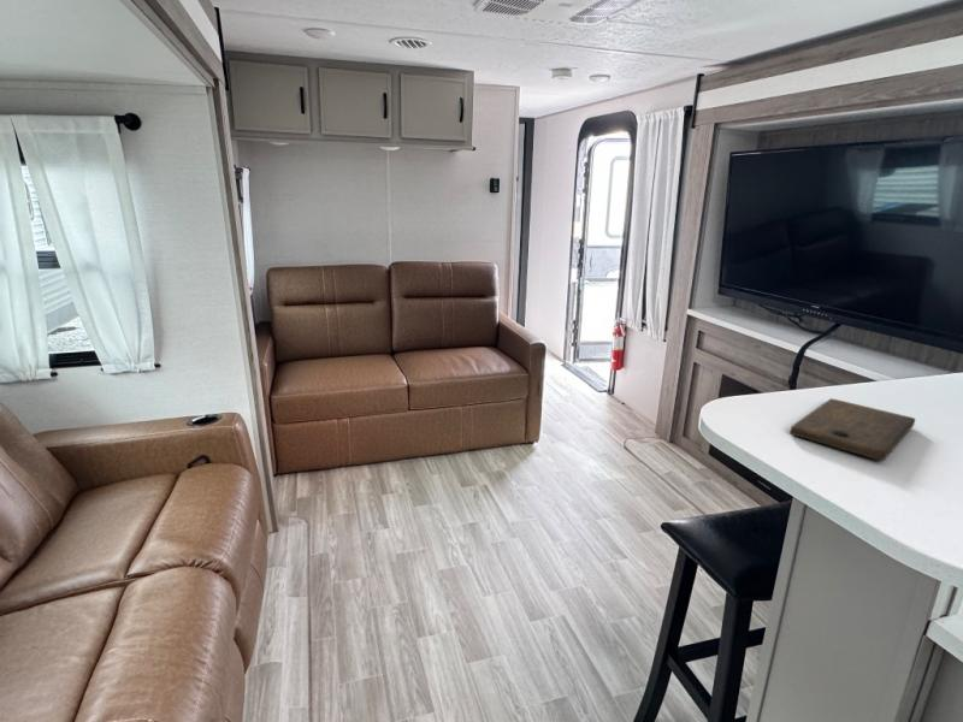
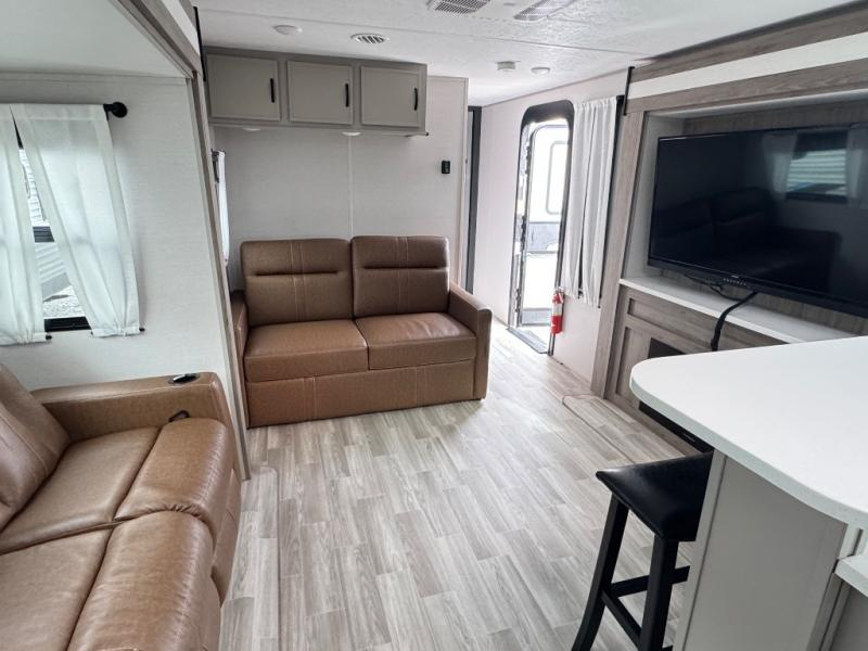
- cutting board (853, 426)
